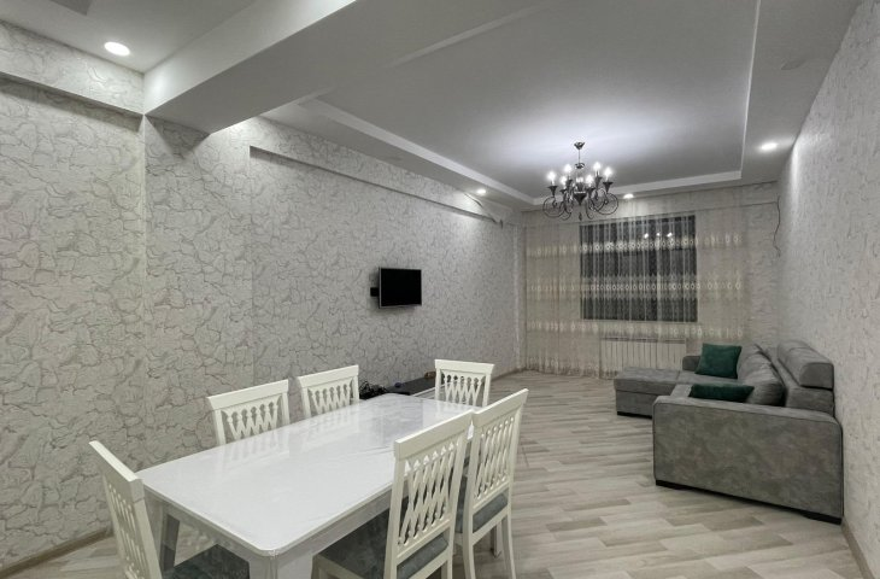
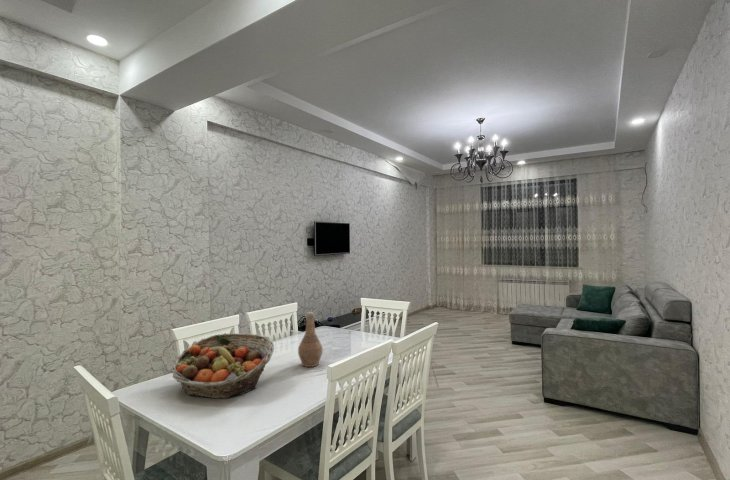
+ vase (310, 338)
+ fruit basket (224, 363)
